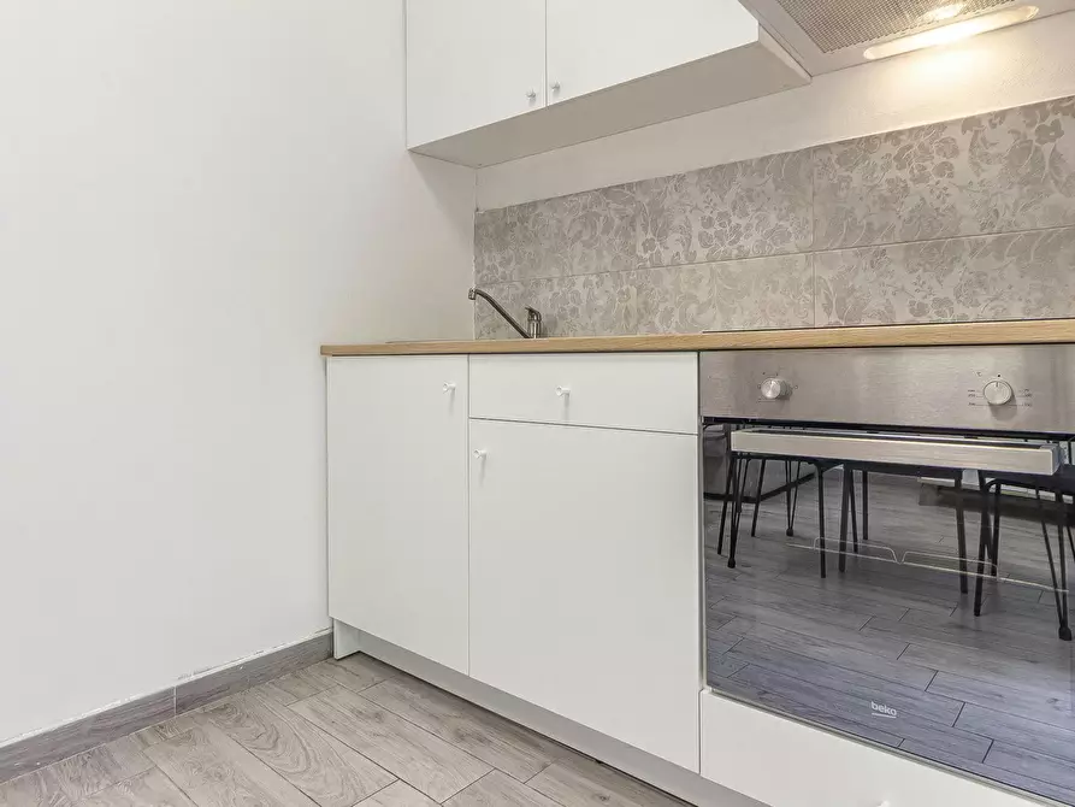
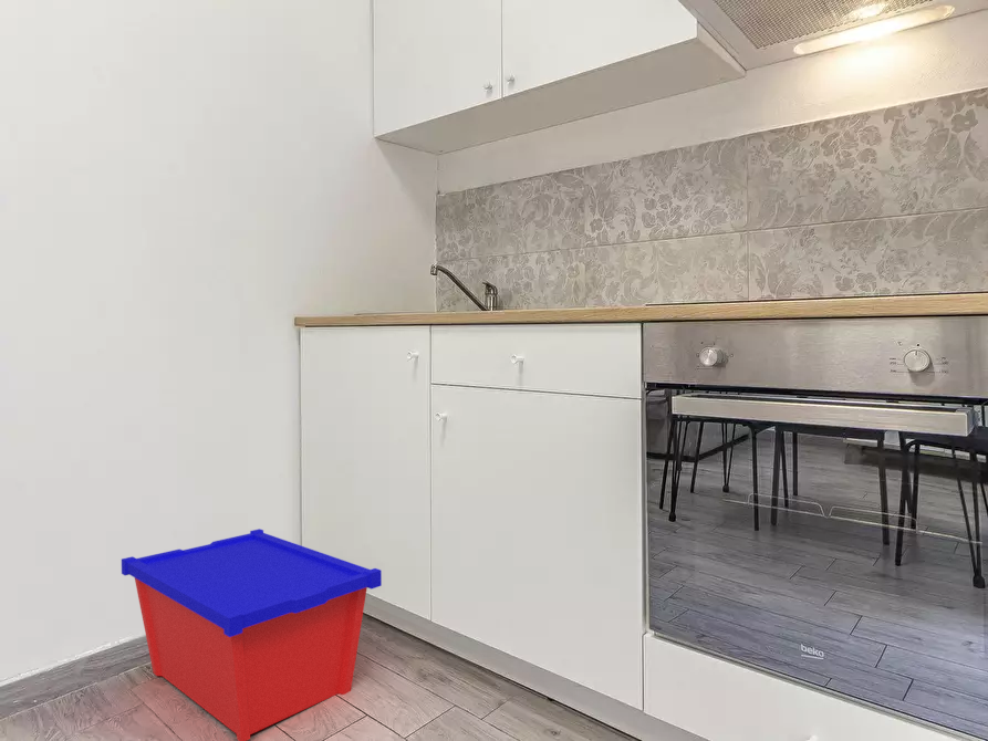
+ storage bin (248, 623)
